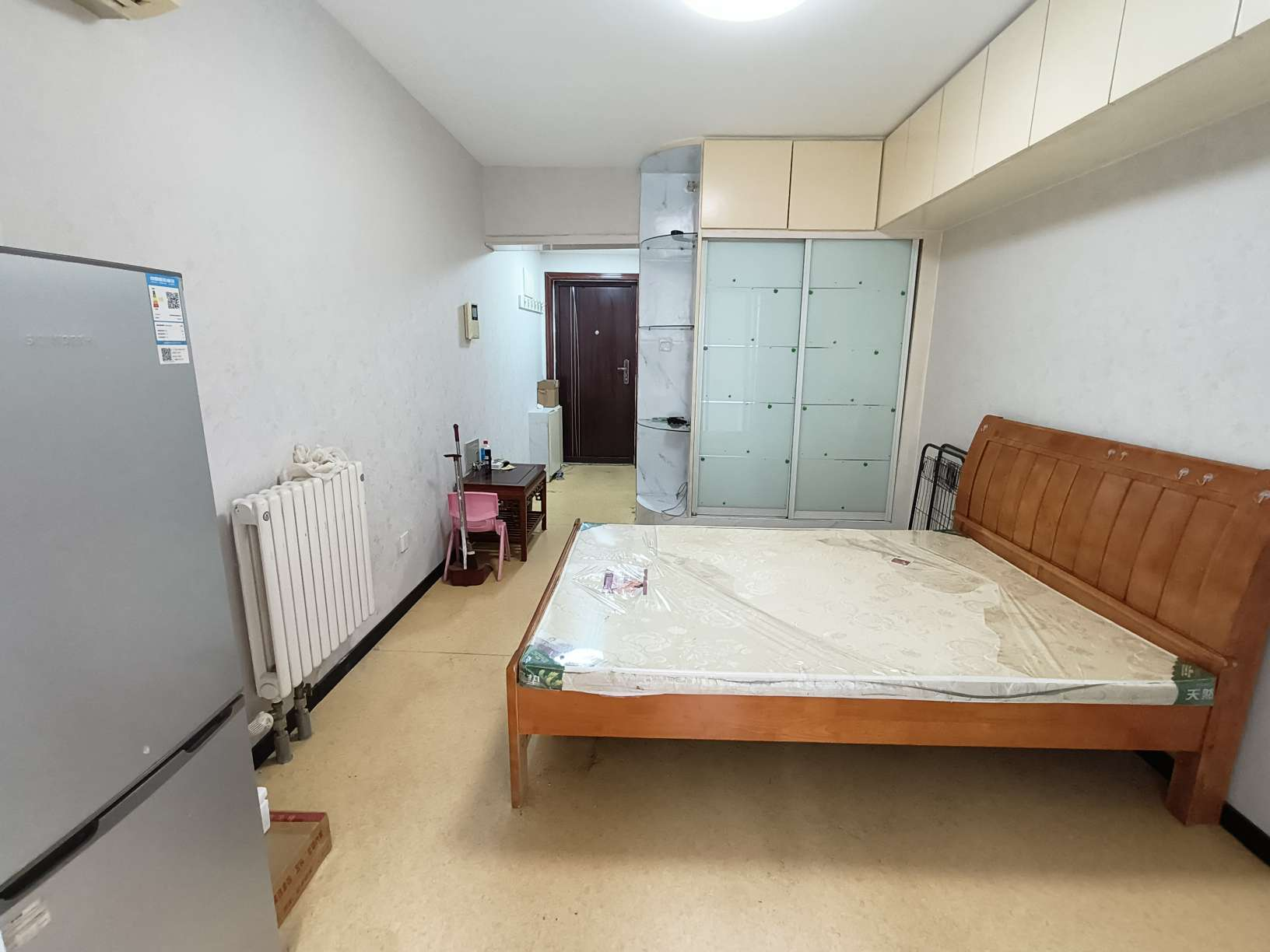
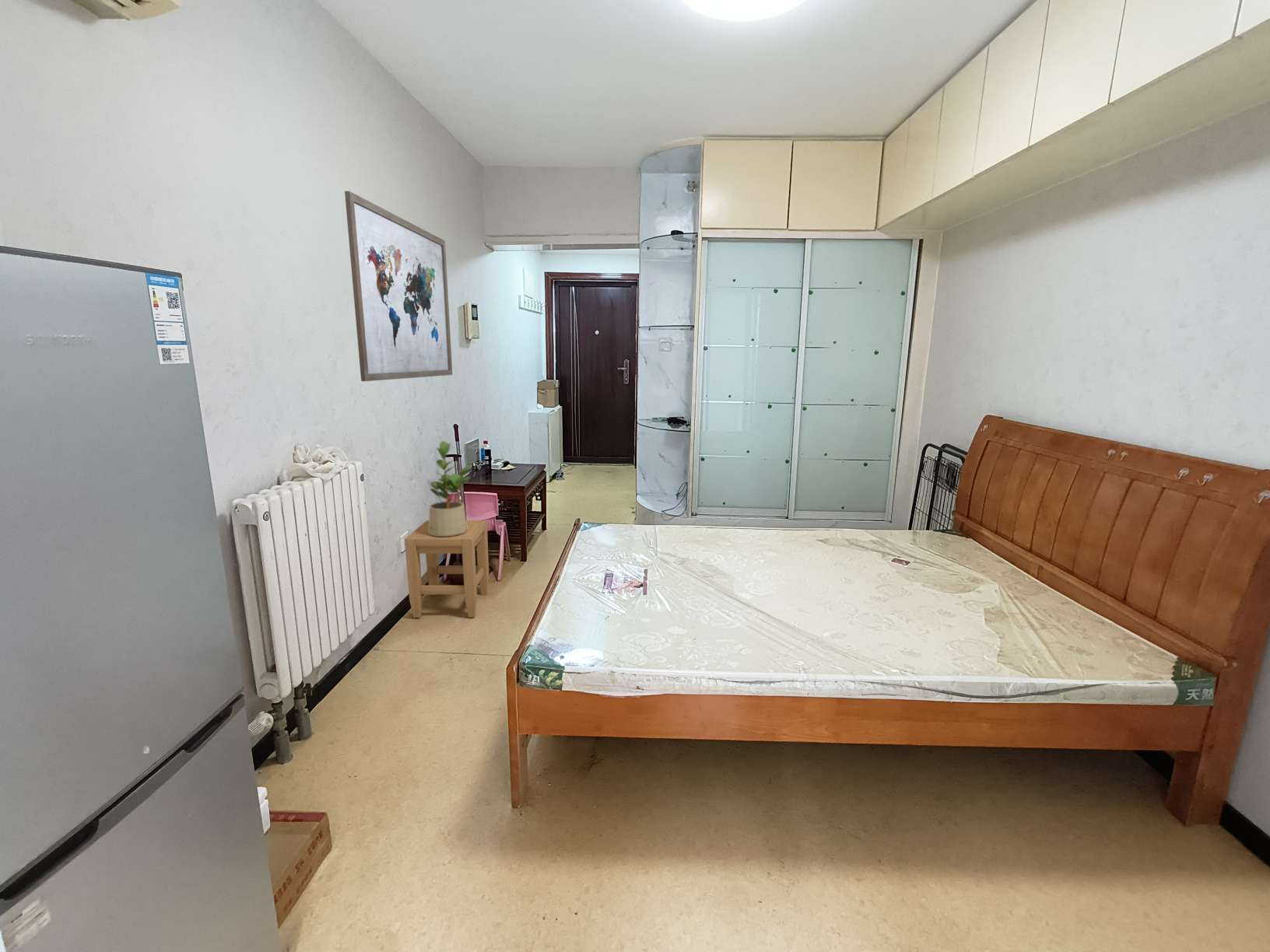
+ wall art (409, 301)
+ stool (450, 567)
+ potted plant (449, 485)
